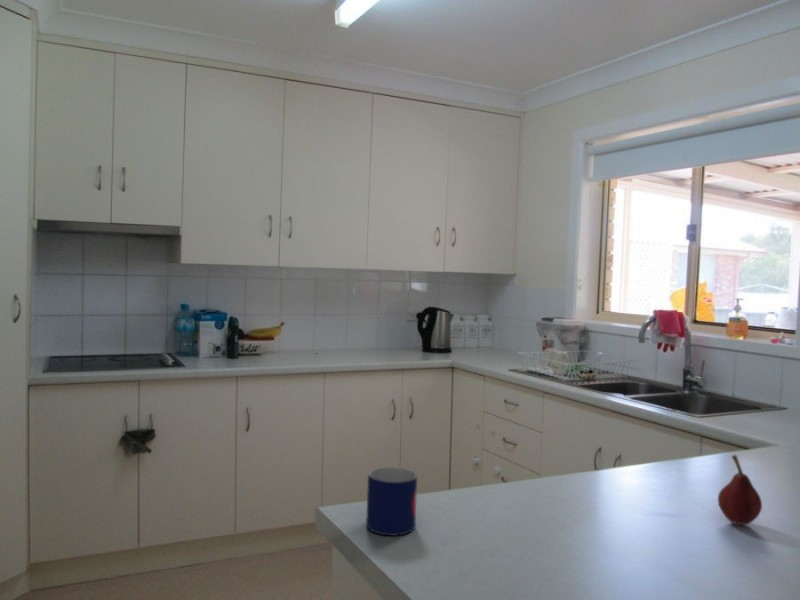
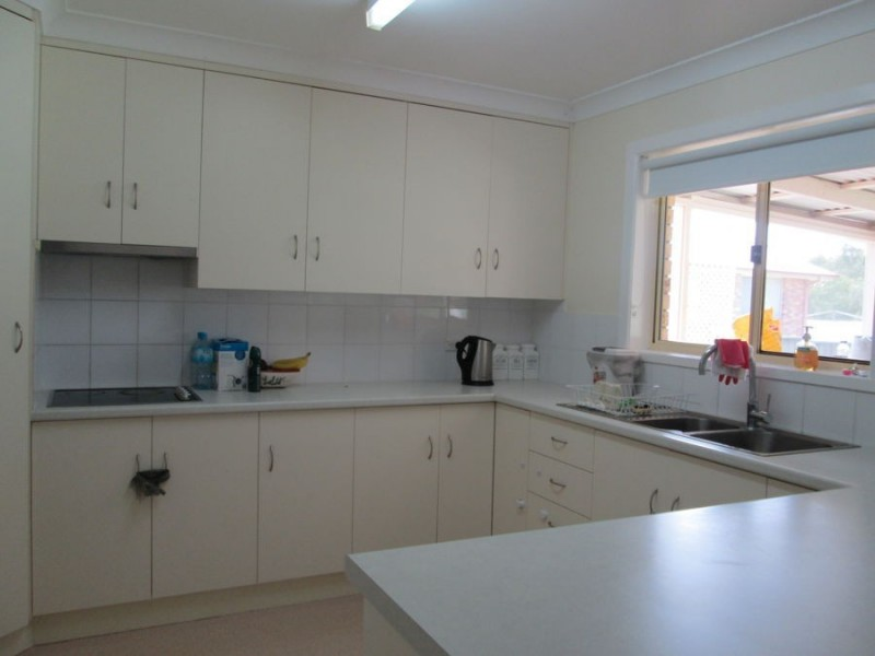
- mug (390, 496)
- fruit (740, 489)
